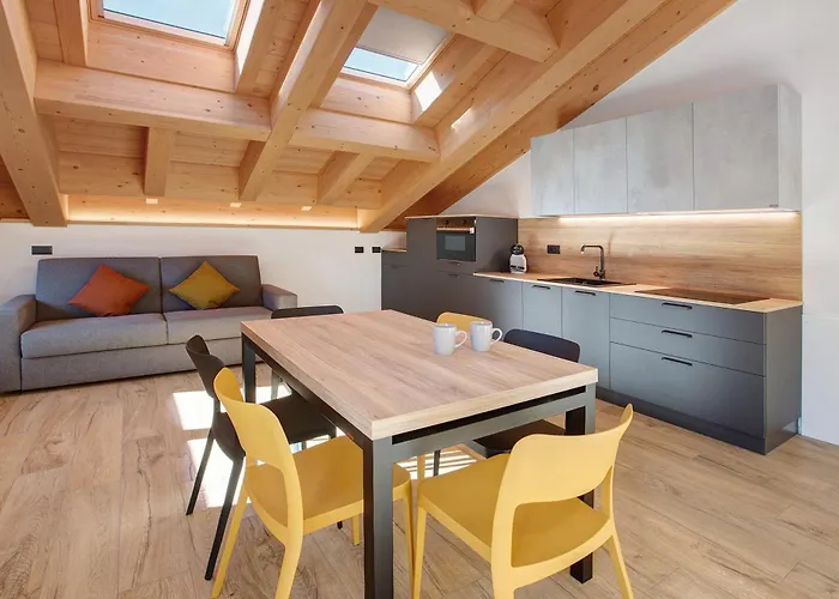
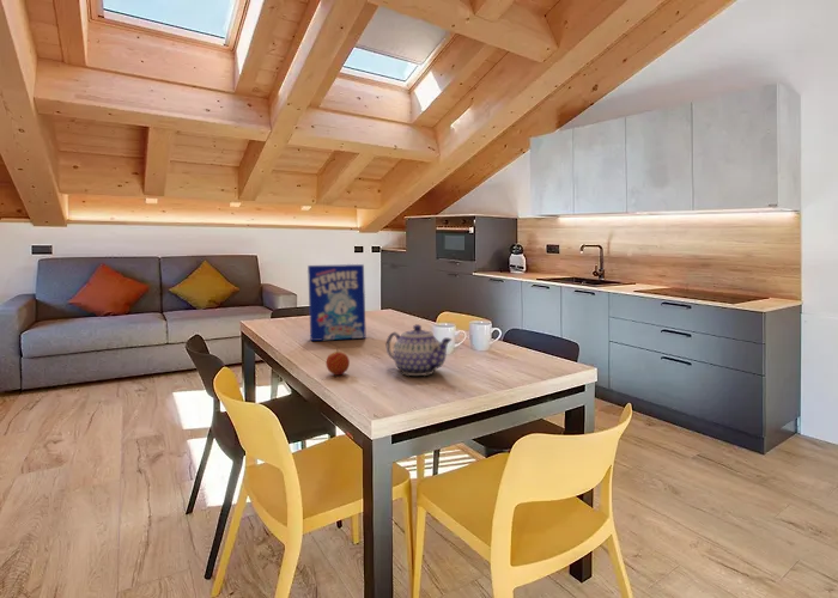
+ cereal box (336, 301)
+ teapot (417, 348)
+ fruit (338, 361)
